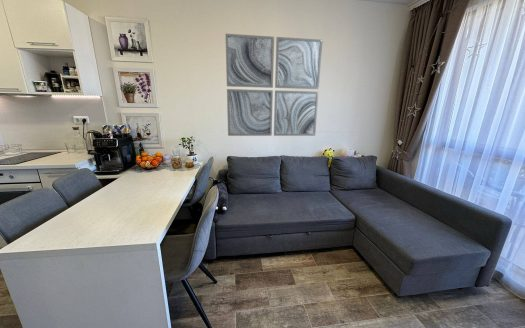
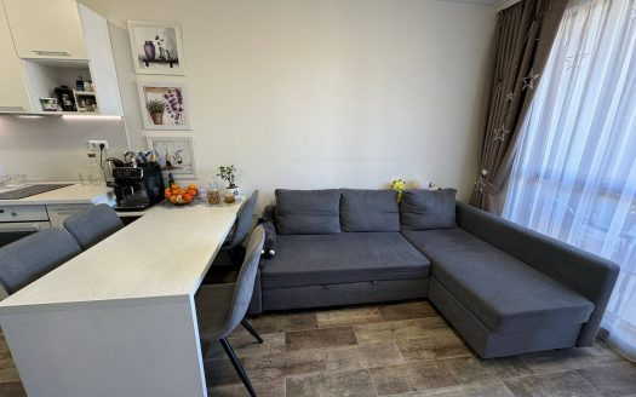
- wall art (272, 90)
